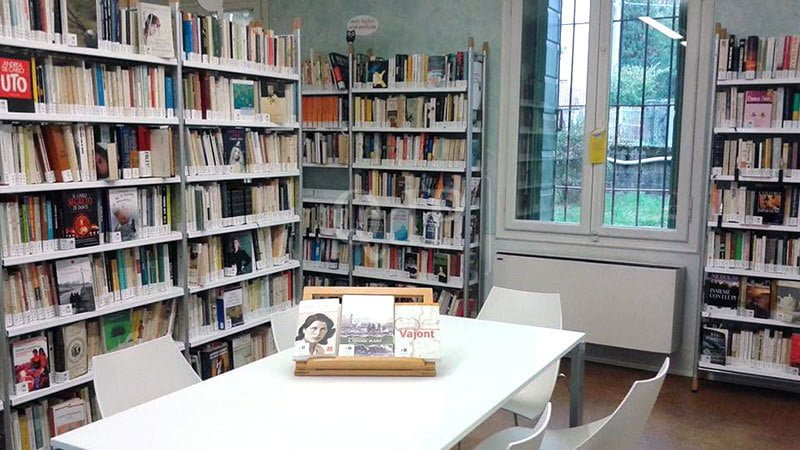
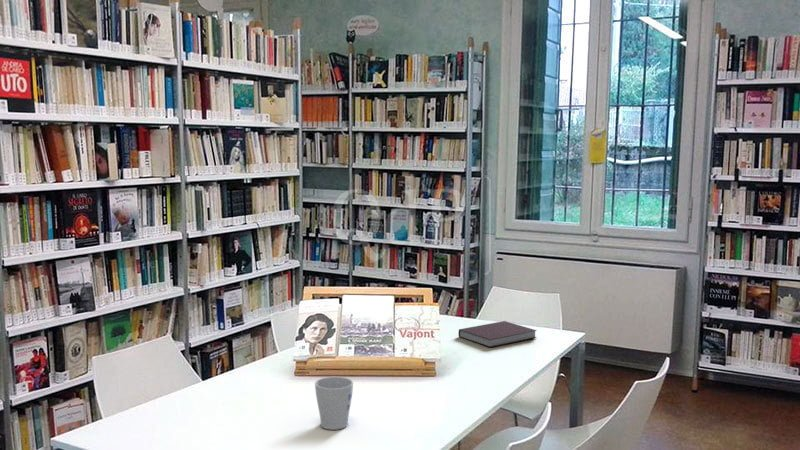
+ mug (333, 401)
+ notebook (497, 333)
